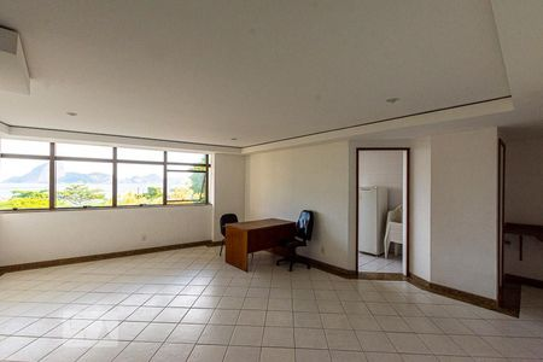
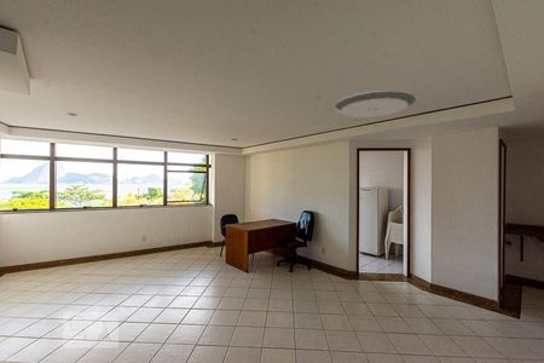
+ ceiling light fixture (372, 106)
